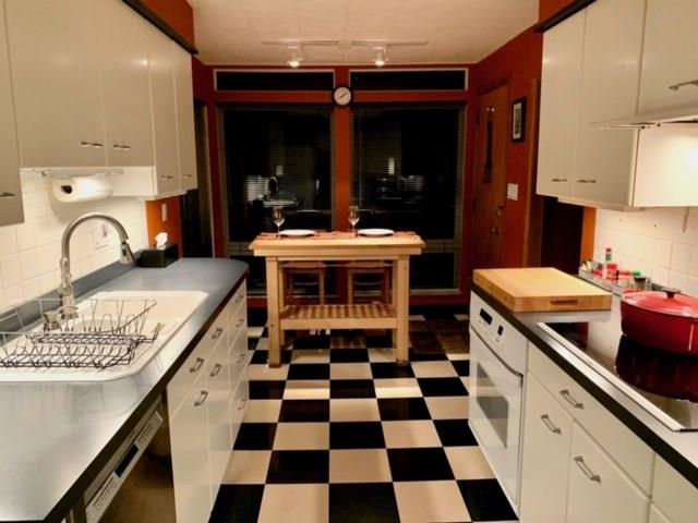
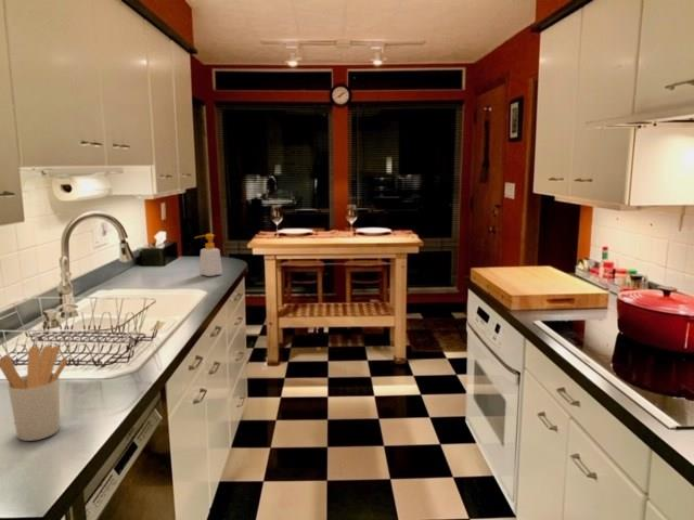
+ utensil holder (38, 389)
+ soap bottle (206, 255)
